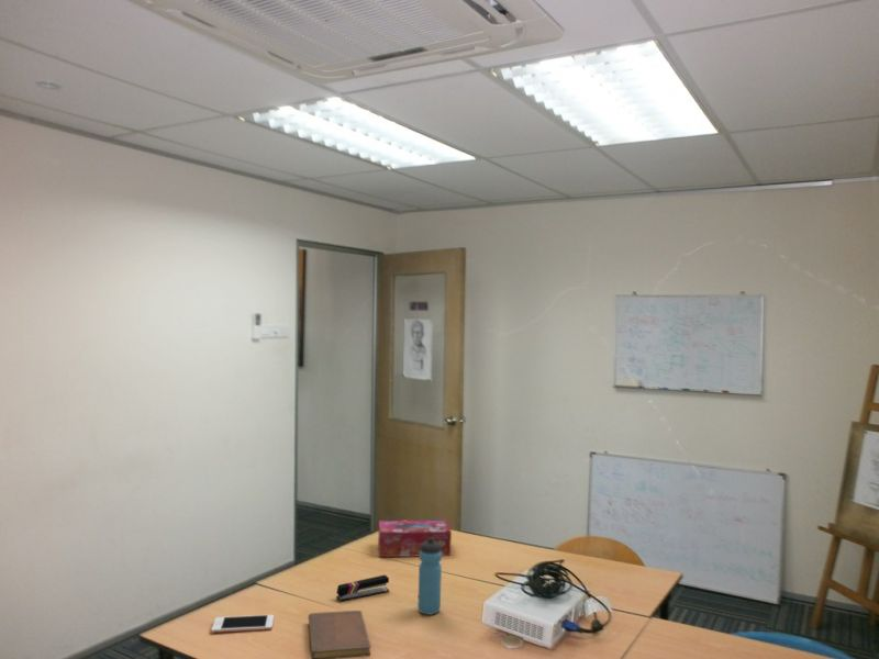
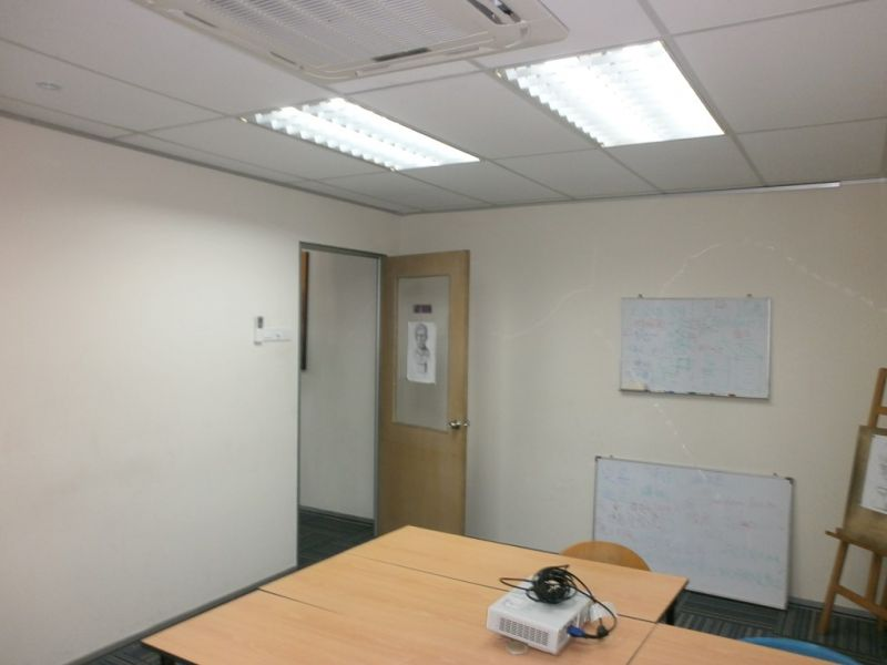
- notebook (337, 633)
- cell phone (243, 623)
- stapler (363, 587)
- water bottle (430, 573)
- tissue box (413, 537)
